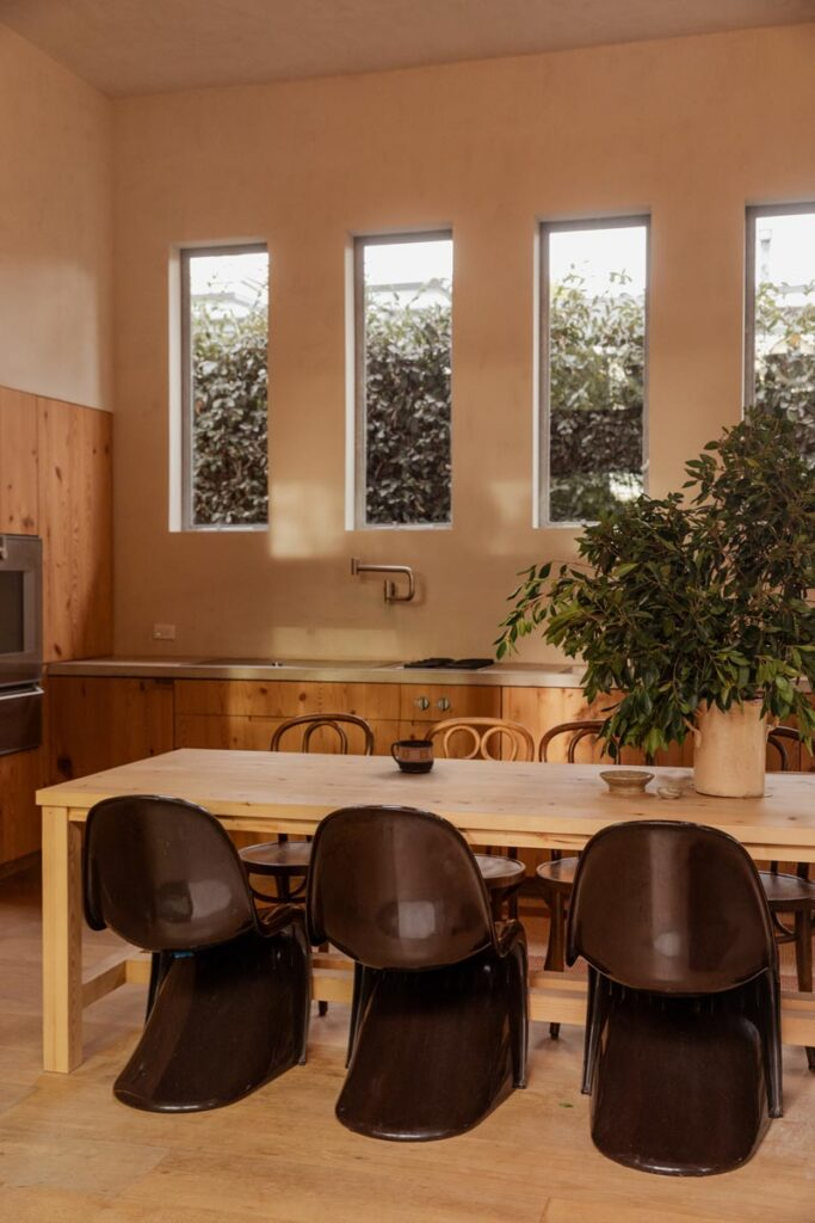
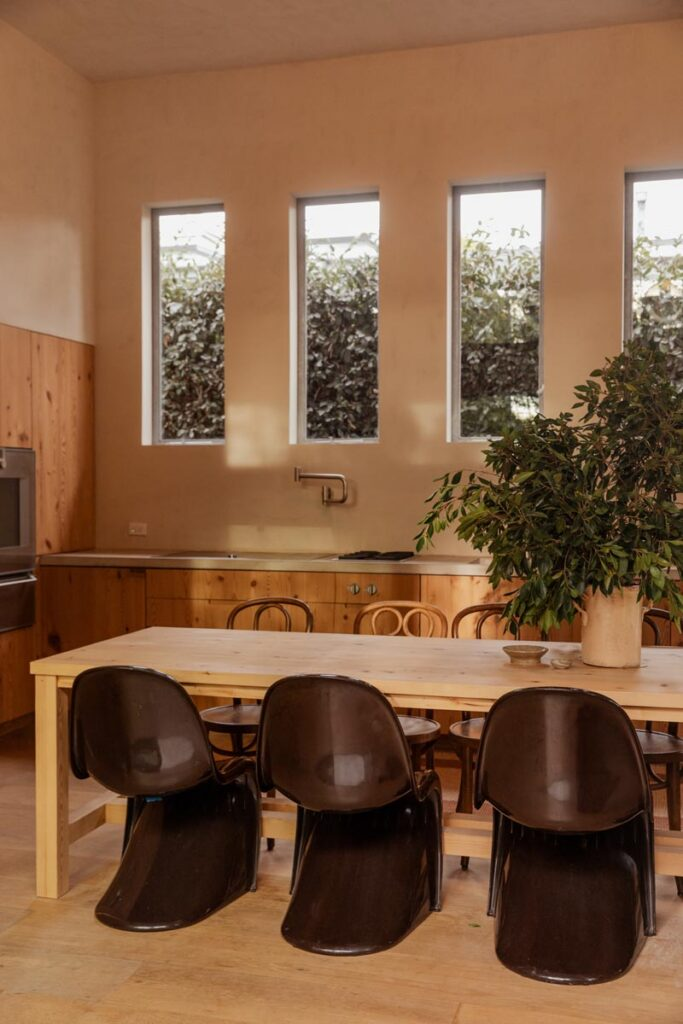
- cup (414, 755)
